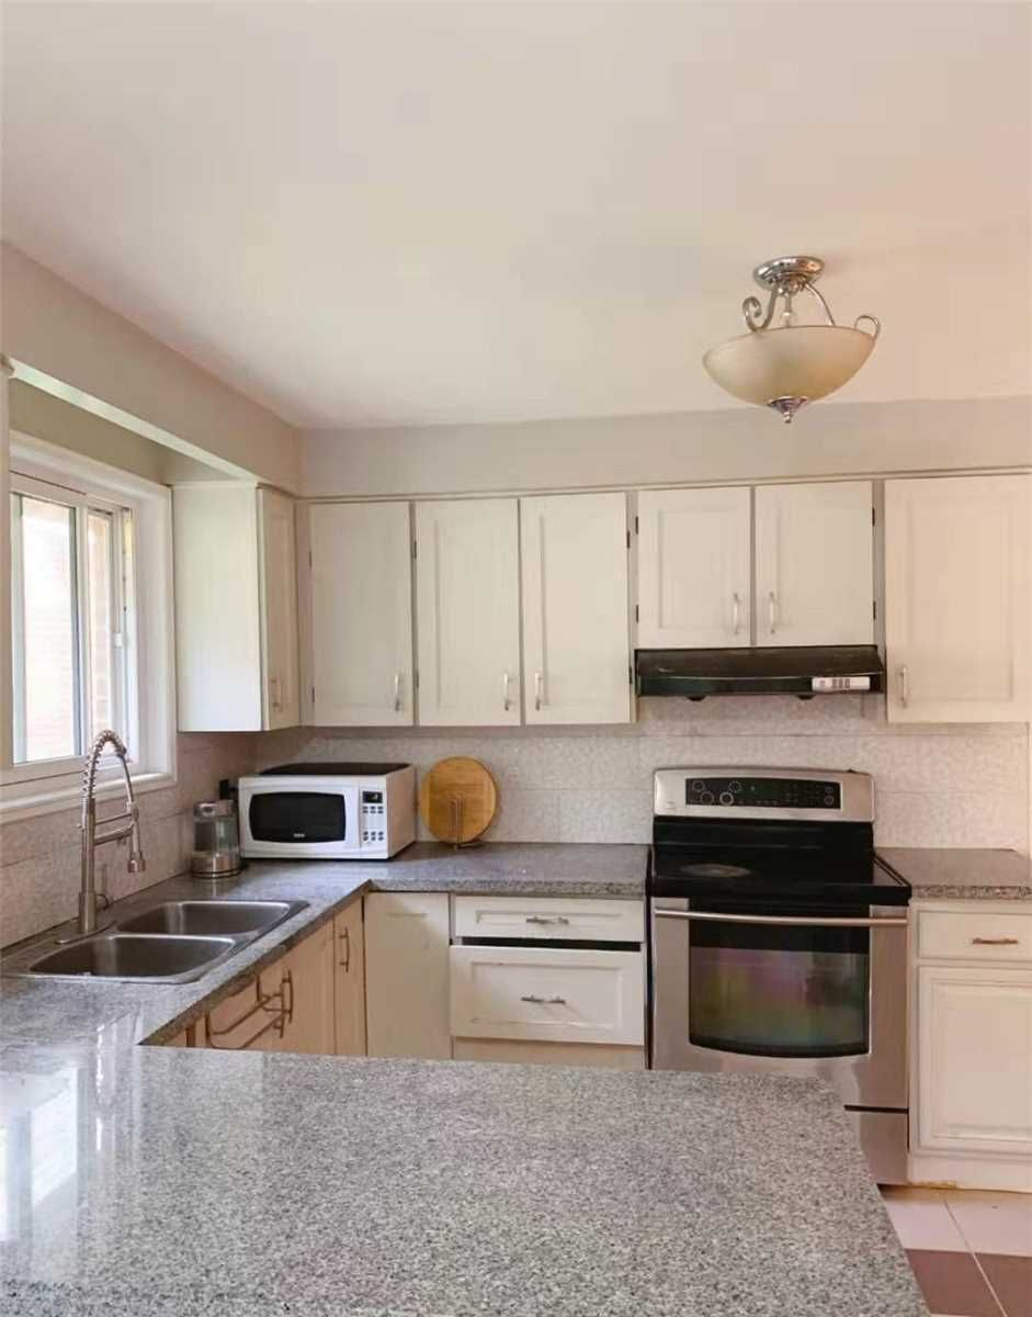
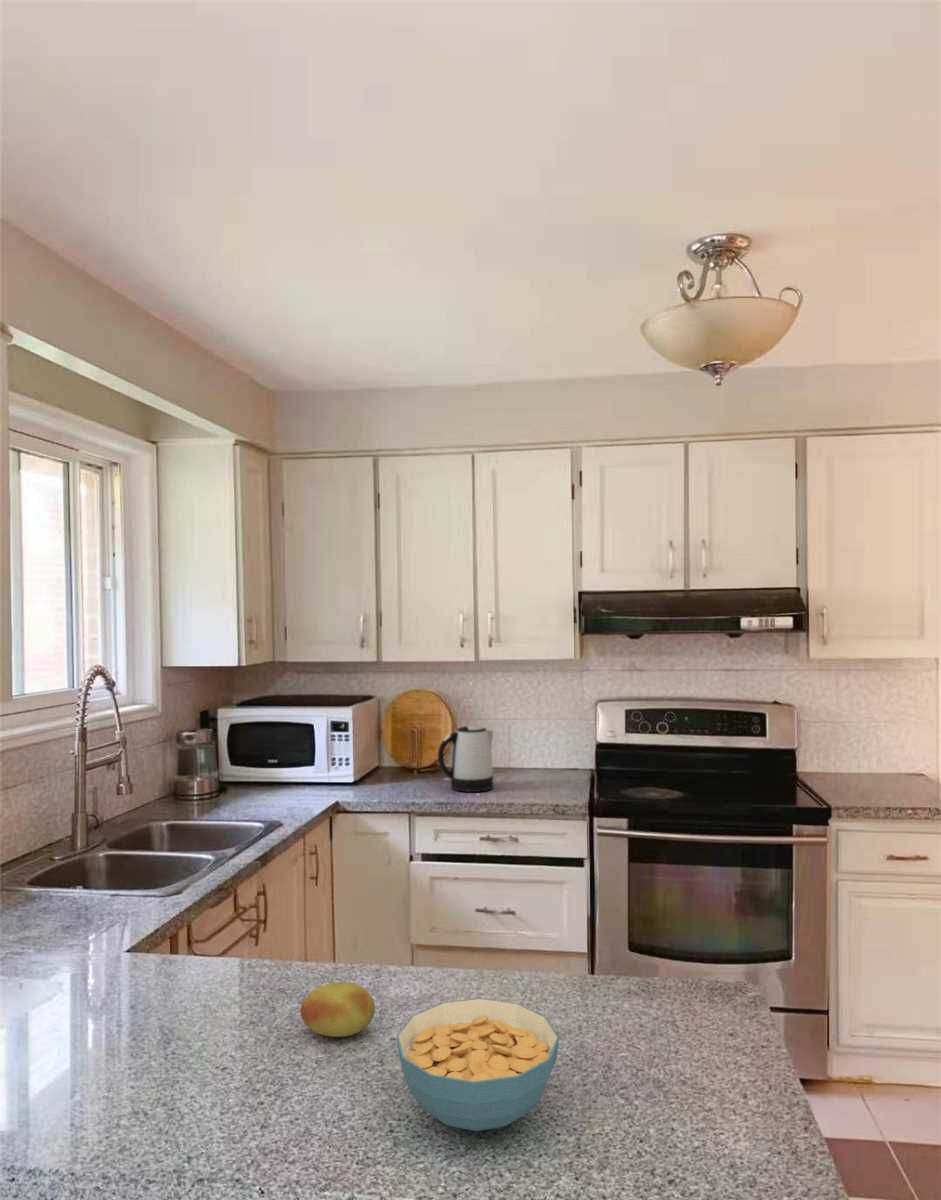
+ cereal bowl (477, 1076)
+ fruit (338, 1008)
+ kettle (466, 757)
